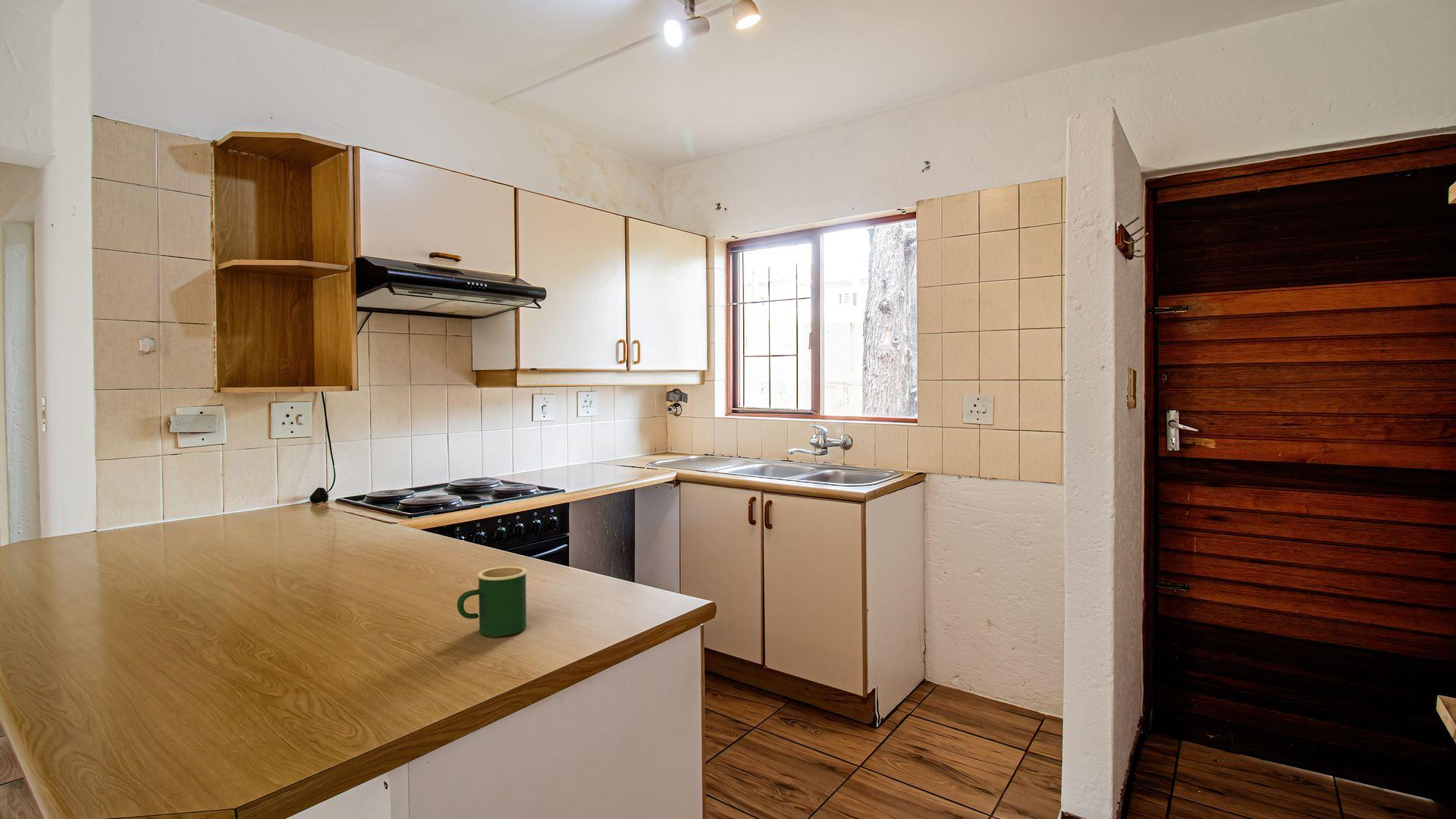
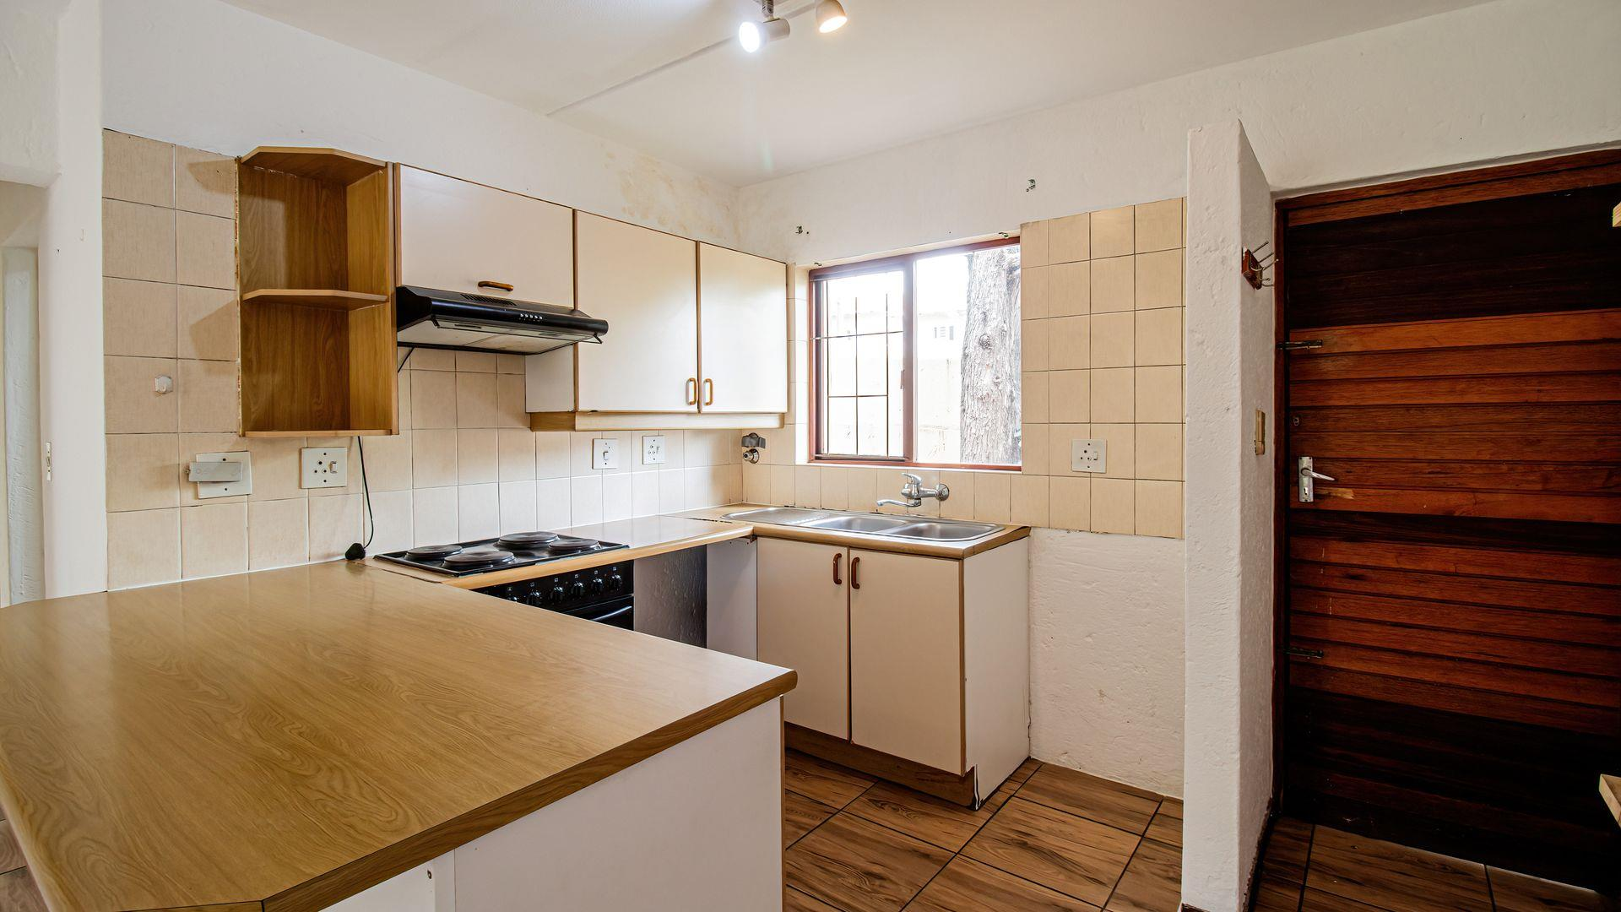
- mug (492, 603)
